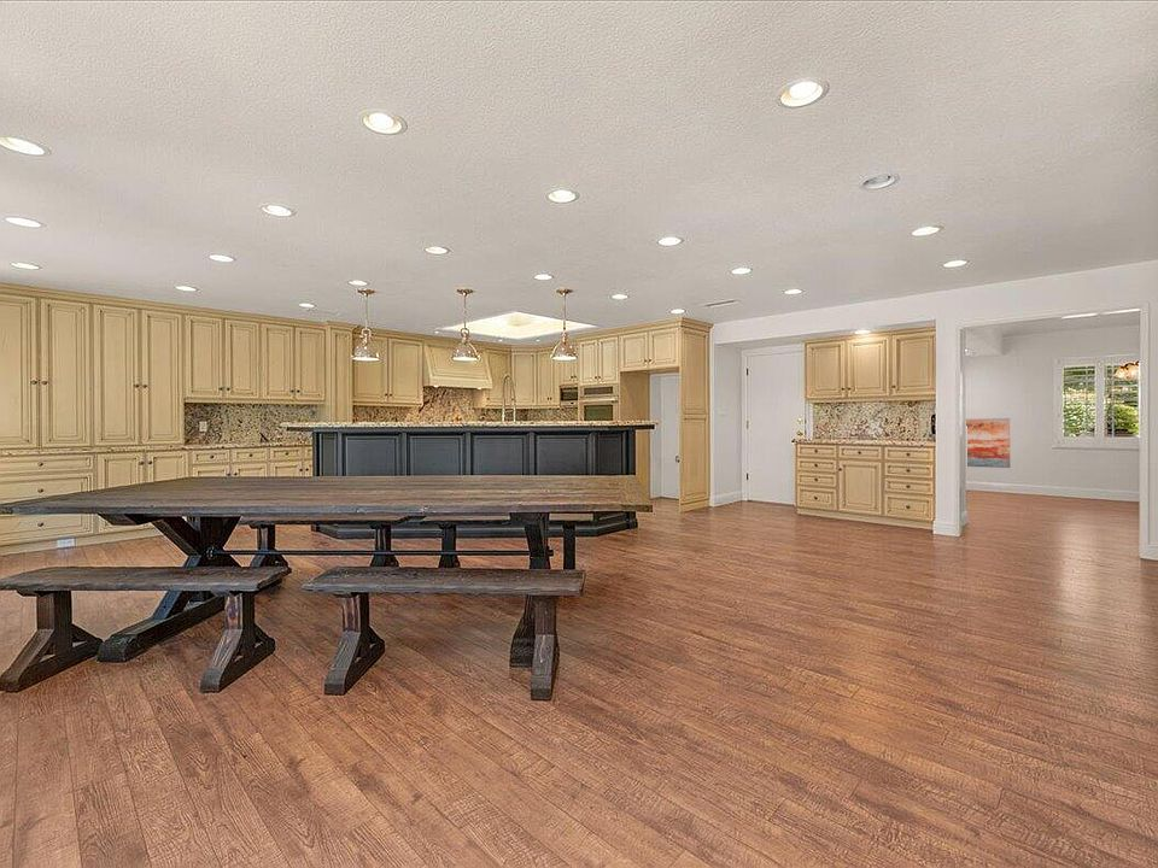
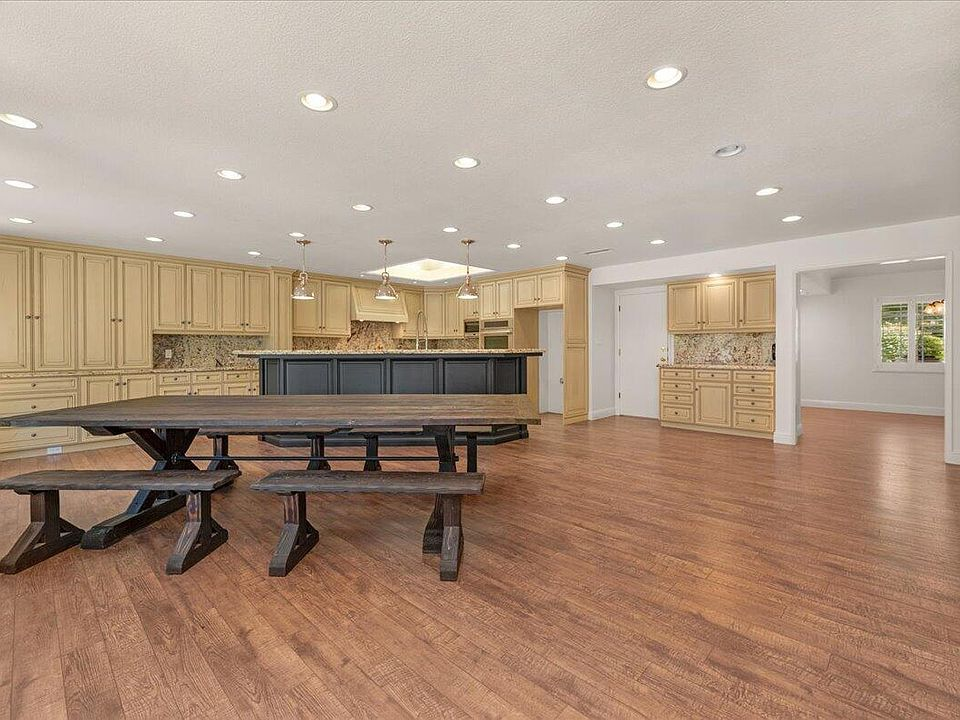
- wall art (979, 442)
